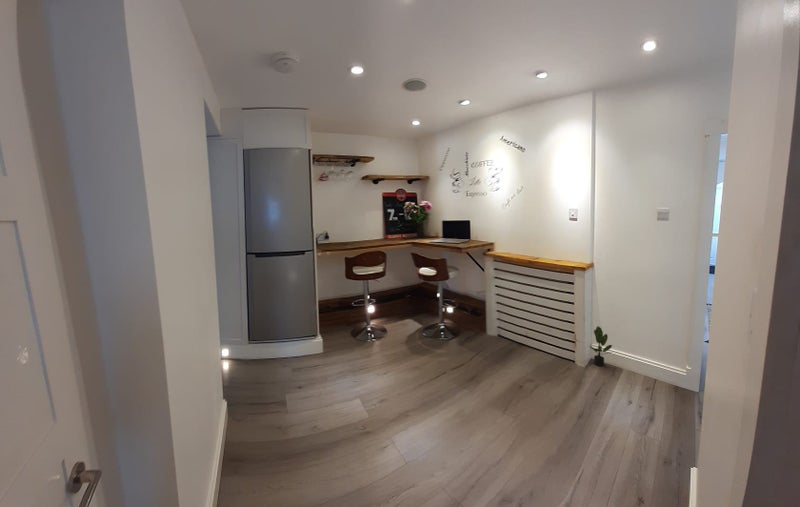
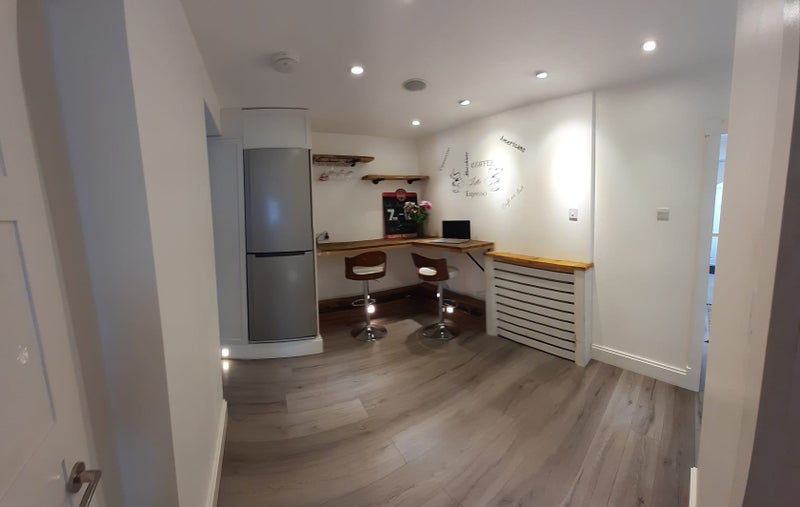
- potted plant (599, 347)
